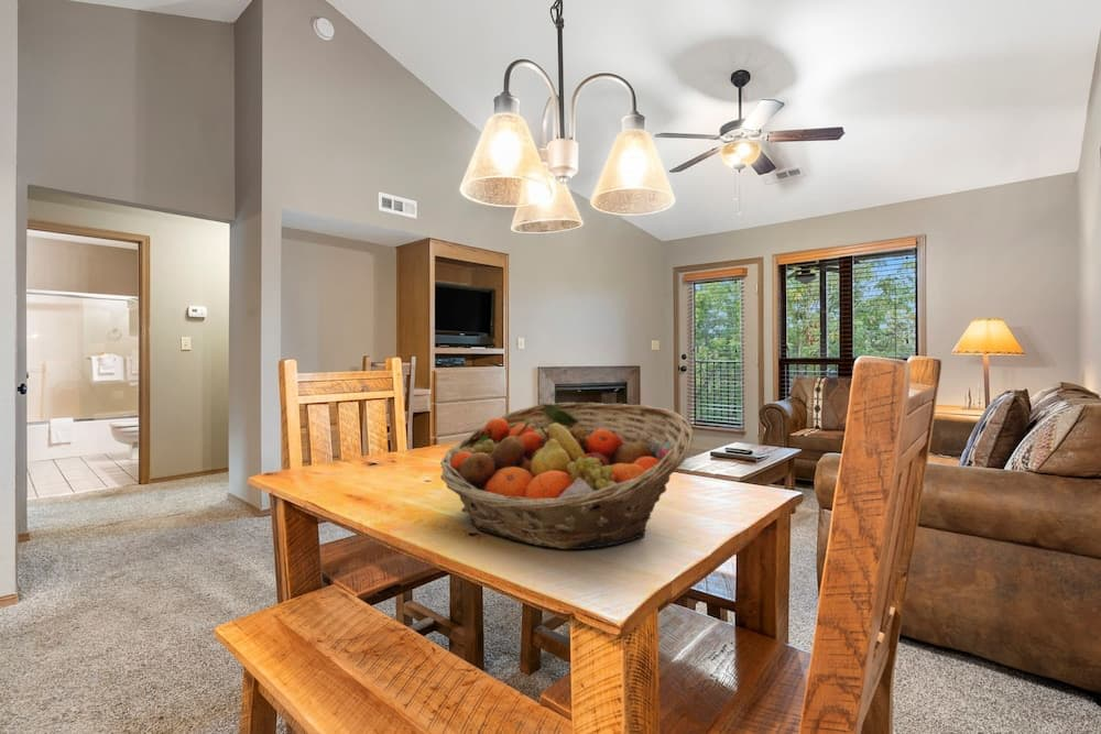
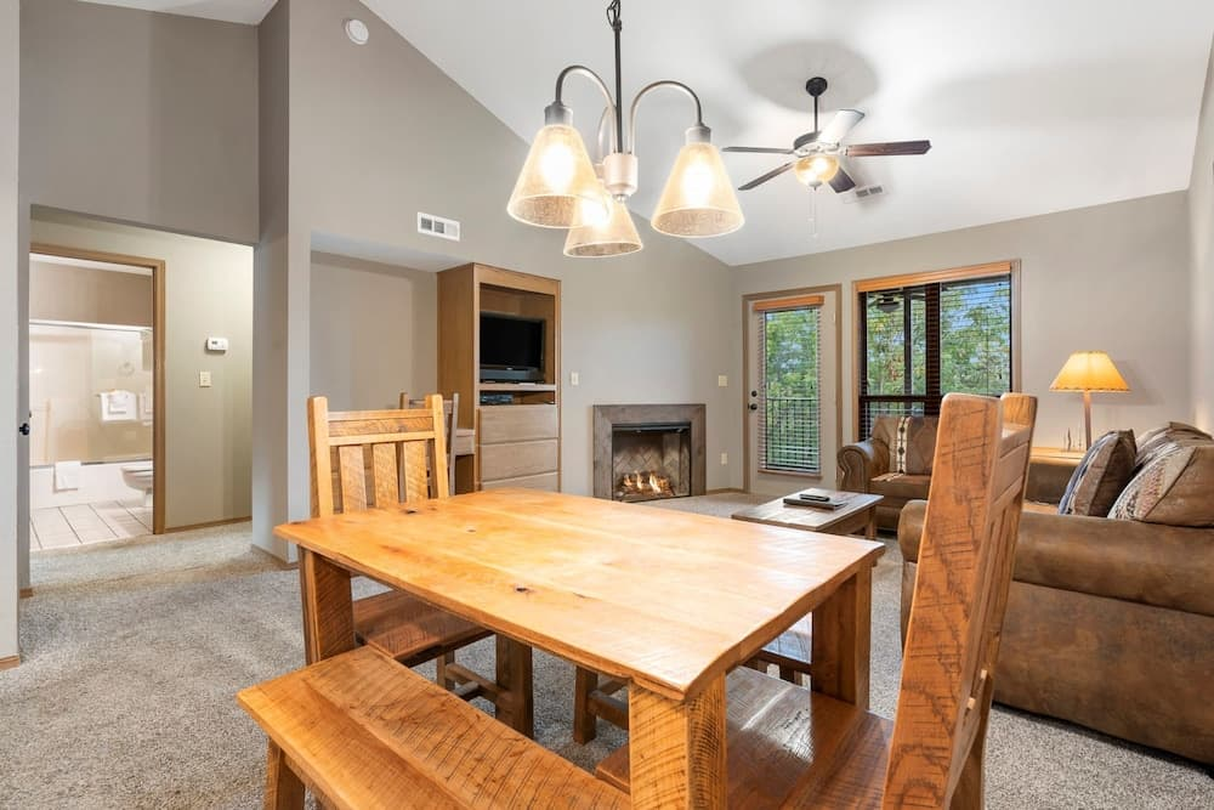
- fruit basket (562, 463)
